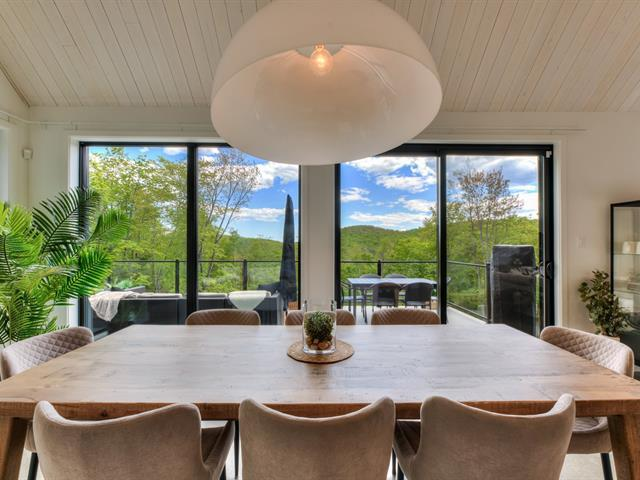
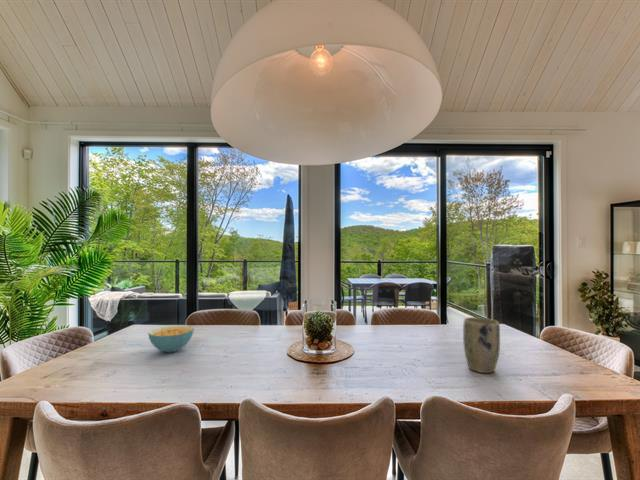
+ cereal bowl (171, 340)
+ plant pot (481, 344)
